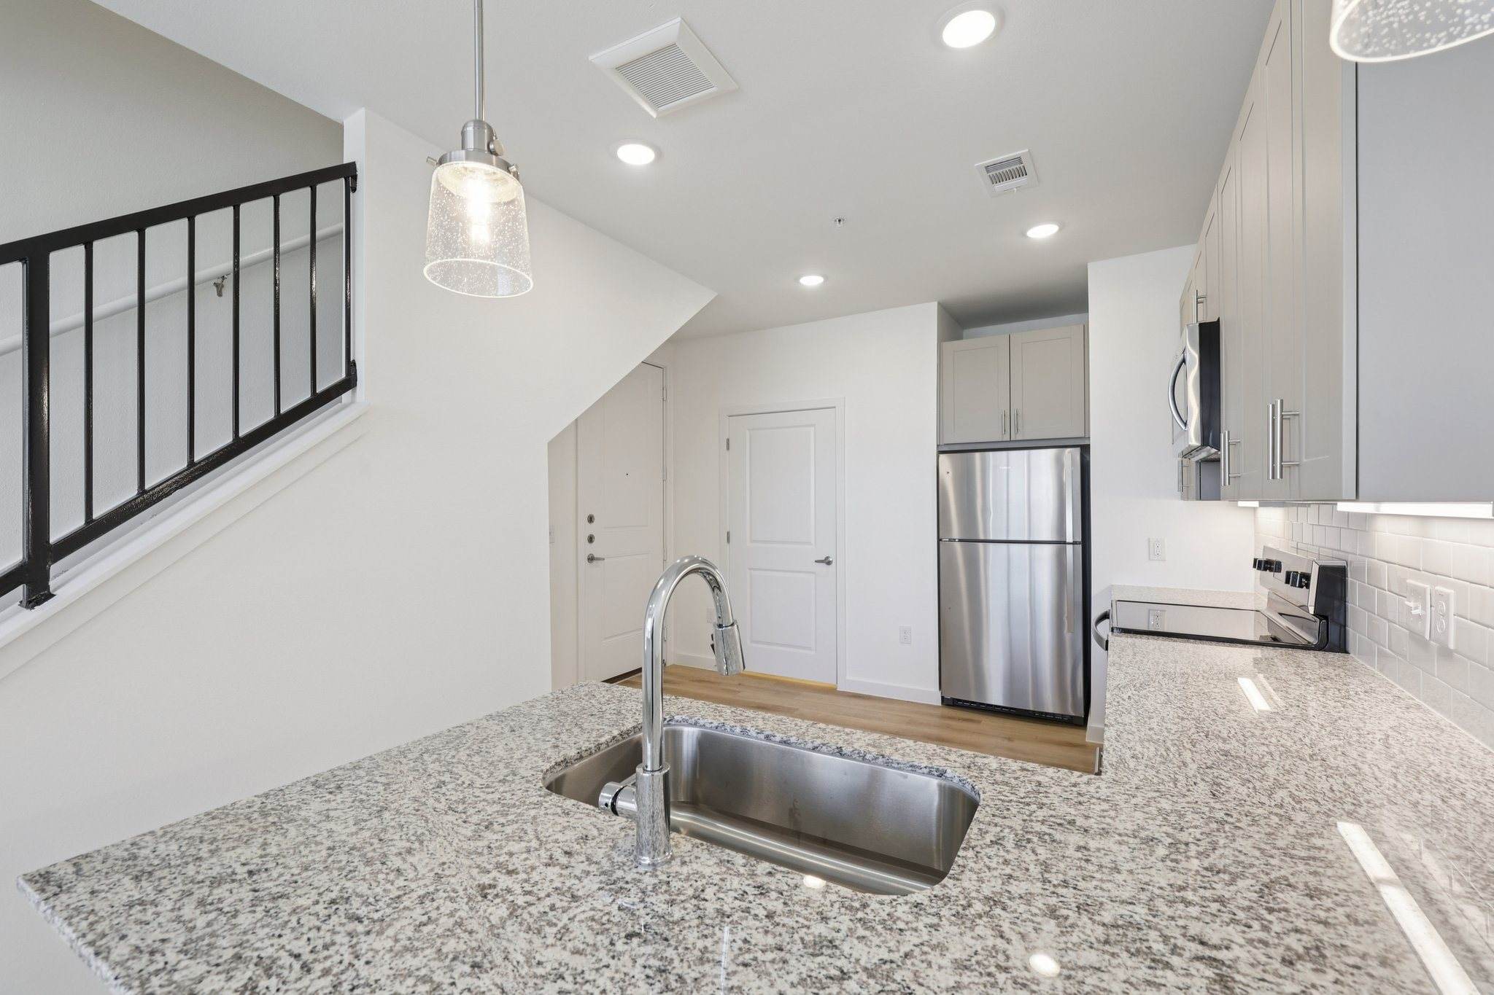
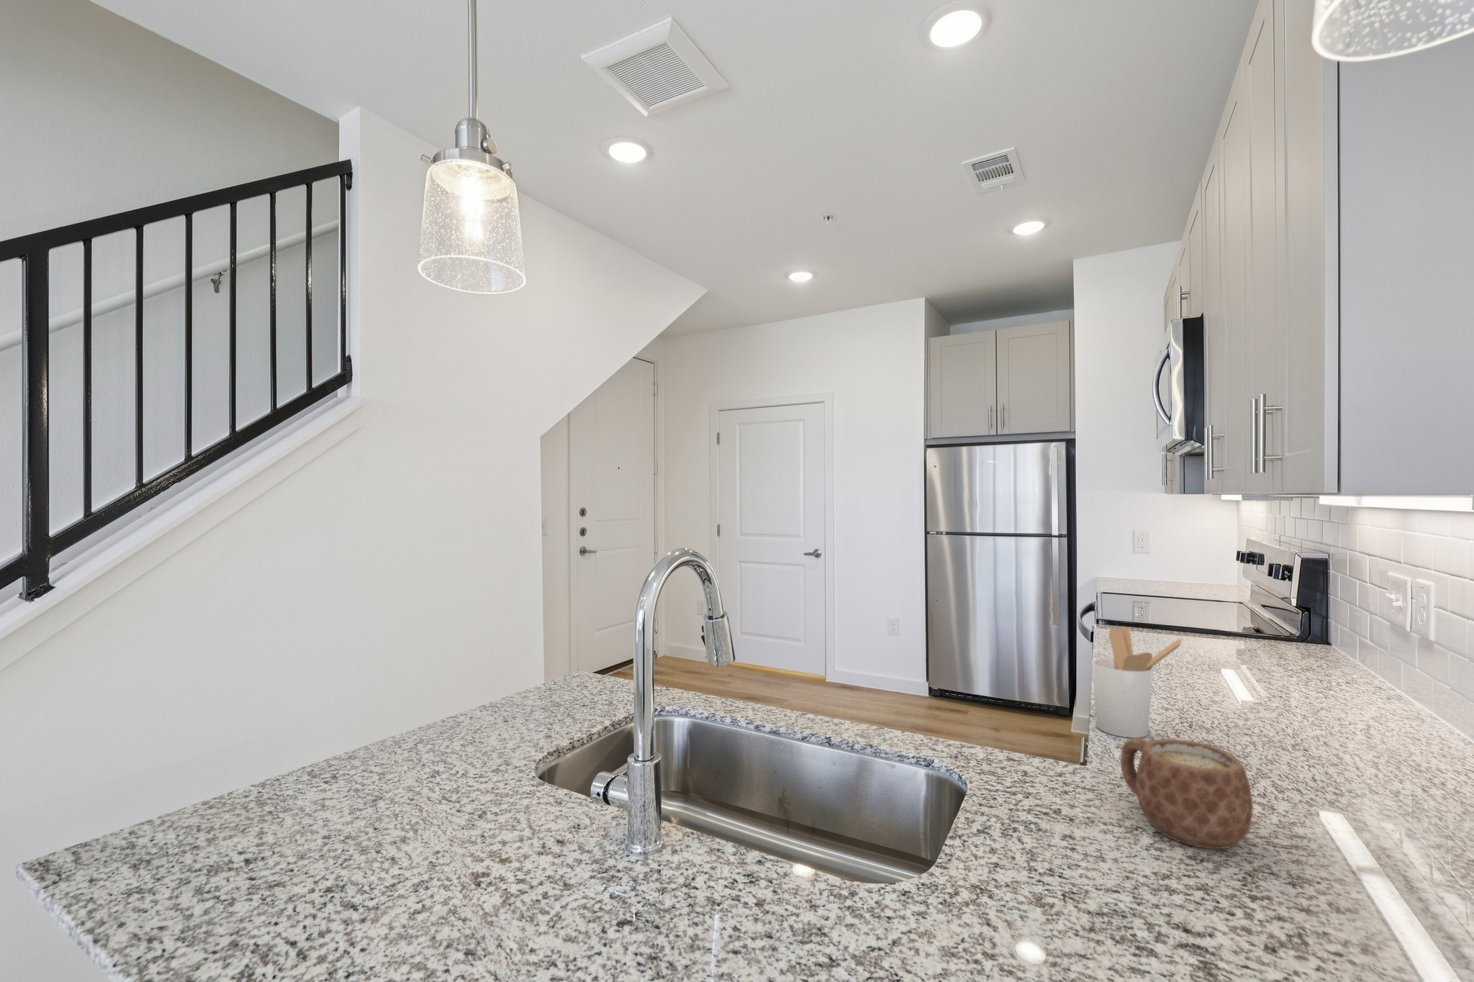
+ utensil holder (1138, 682)
+ mug (1175, 784)
